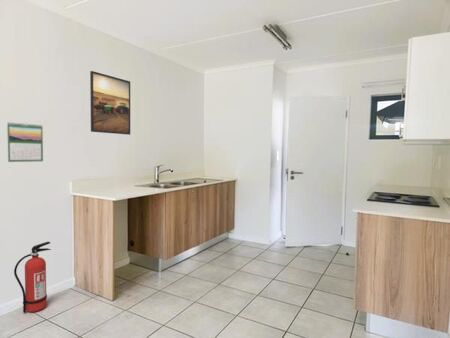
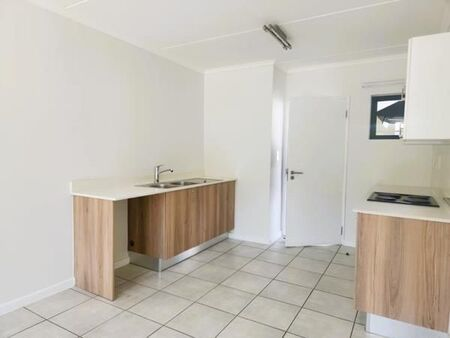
- calendar (25, 142)
- fire extinguisher (33, 277)
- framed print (111, 105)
